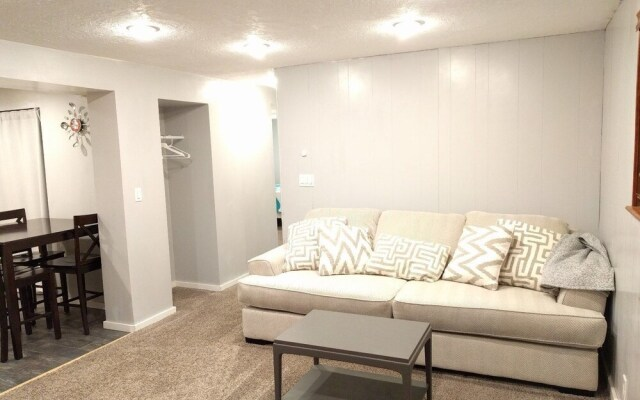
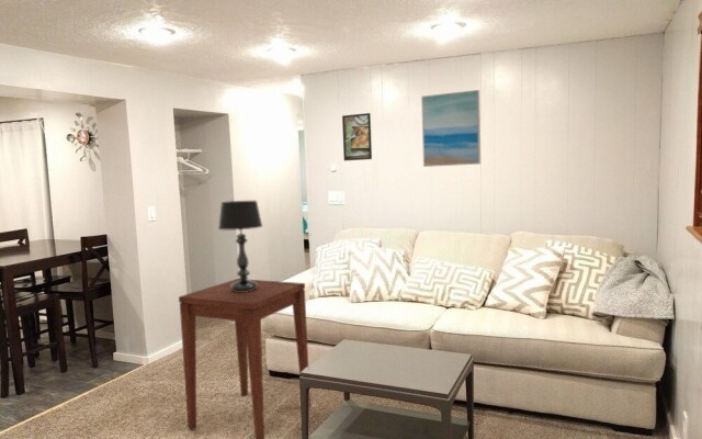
+ wall art (450, 130)
+ side table (248, 353)
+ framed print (356, 137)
+ table lamp (241, 245)
